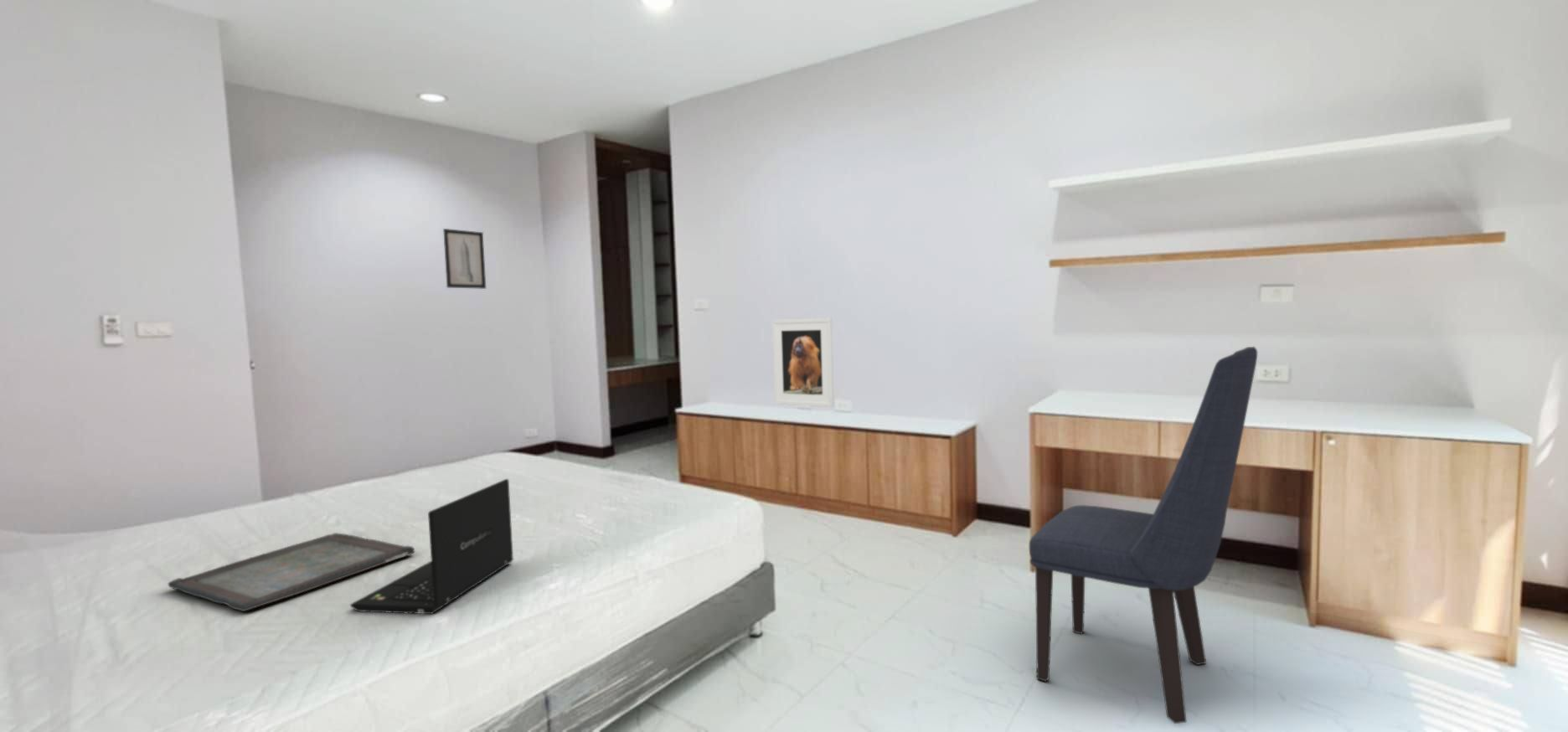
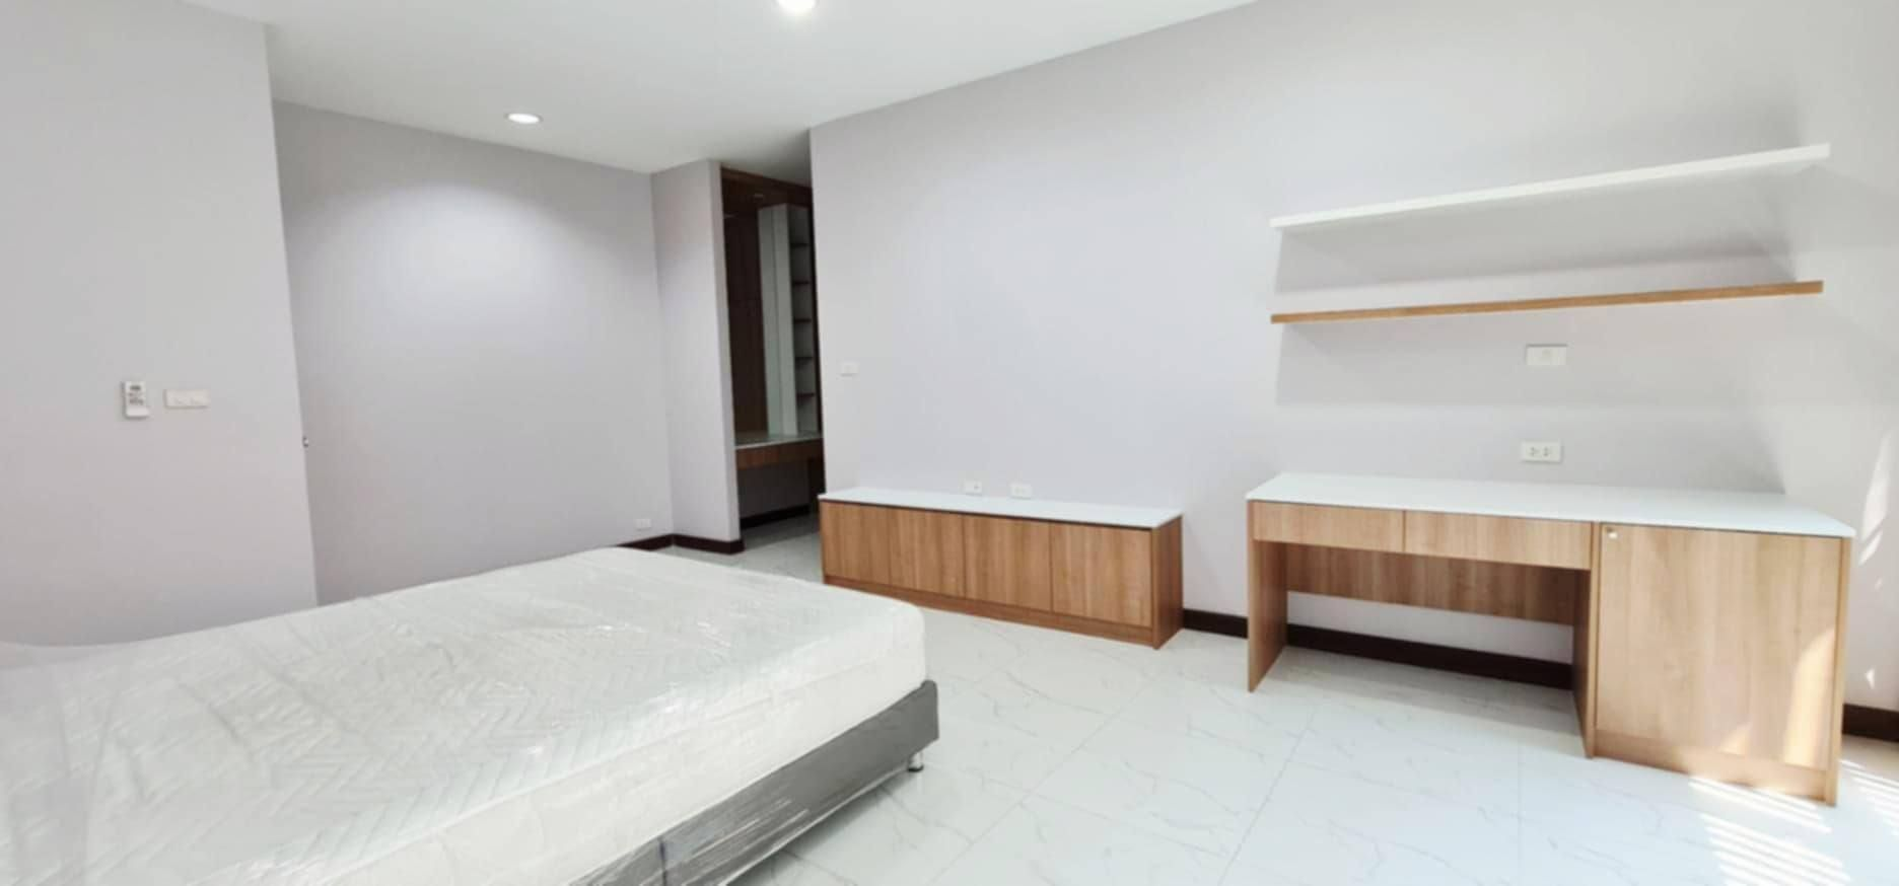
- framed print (802, 362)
- laptop (436, 539)
- serving tray (297, 565)
- wall art (465, 259)
- chair (1142, 514)
